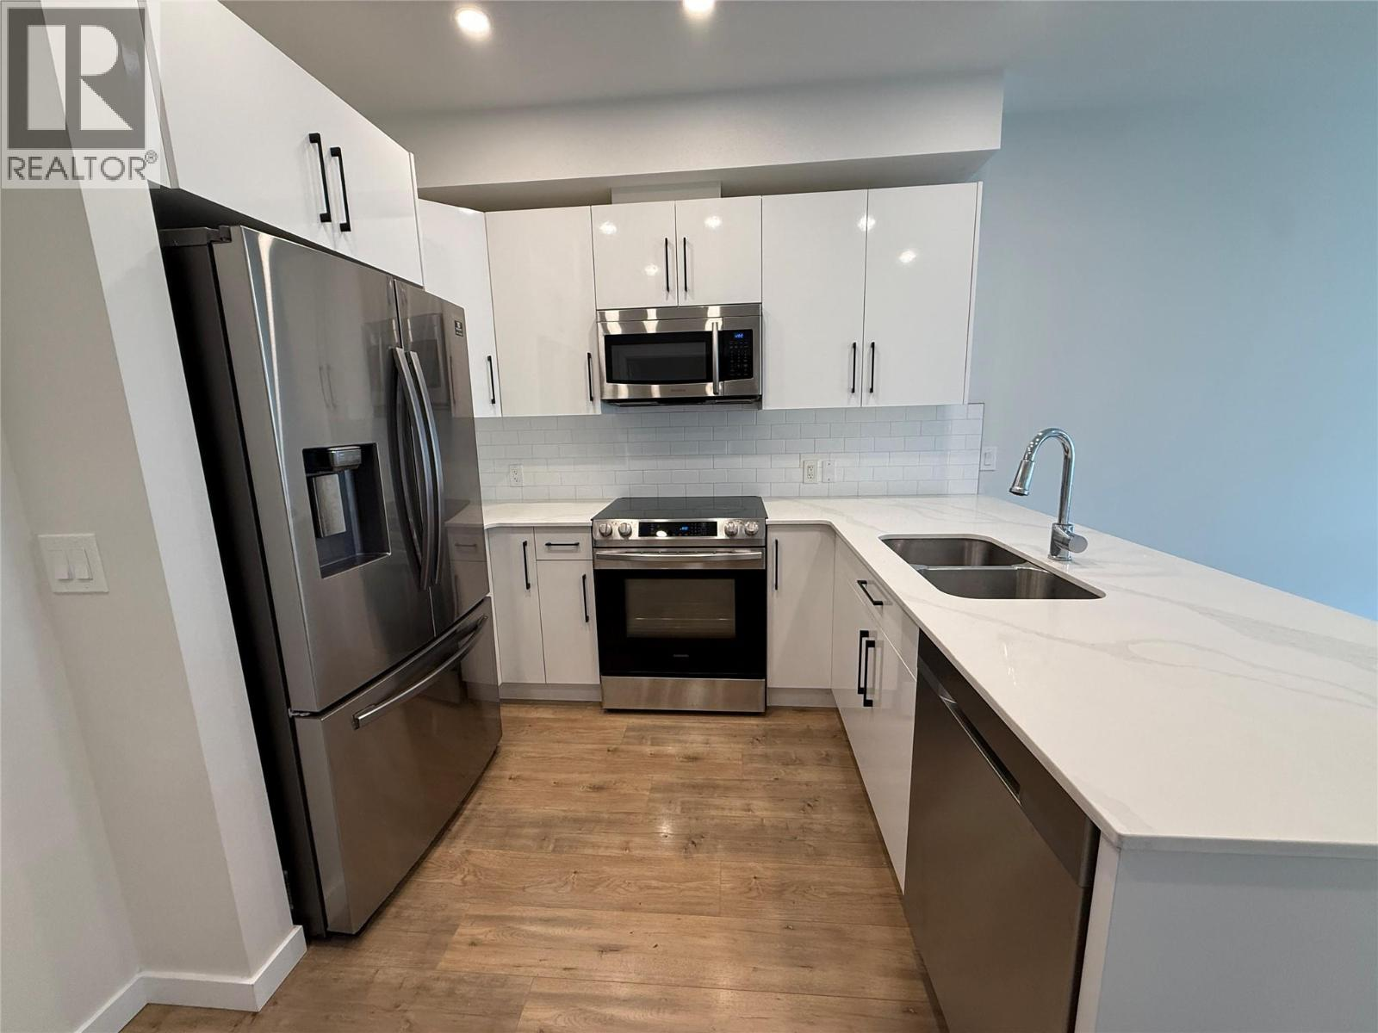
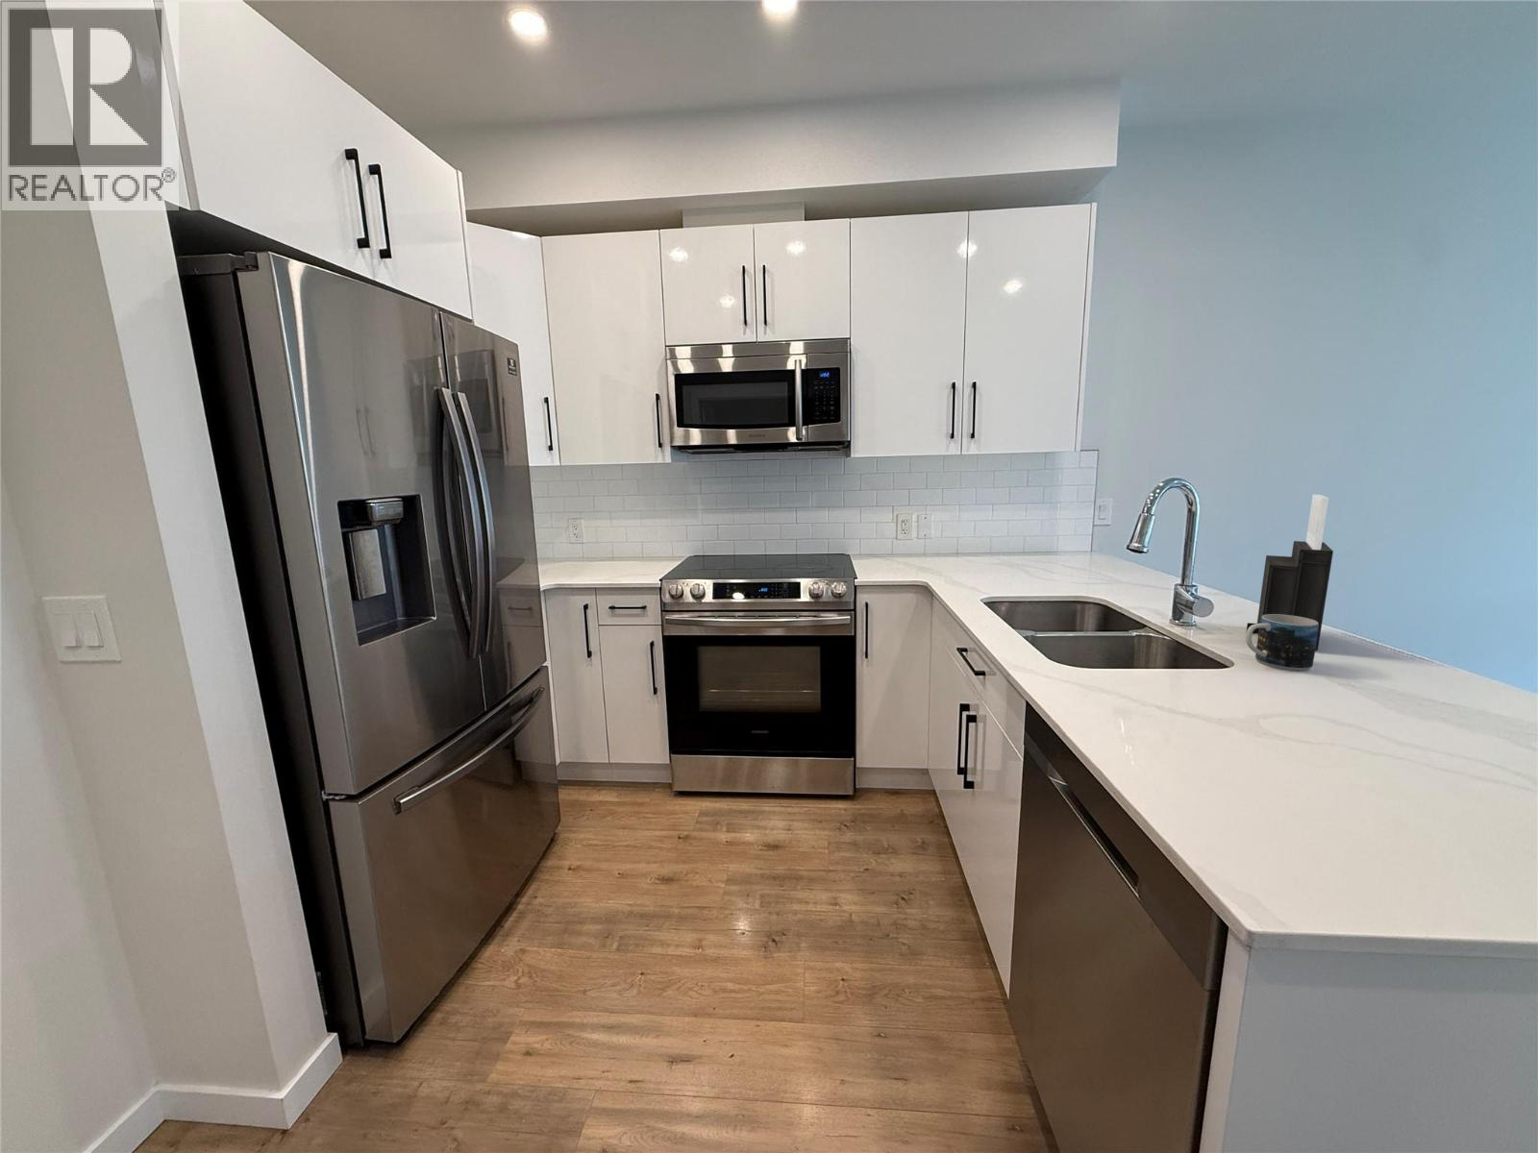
+ mug (1275, 642)
+ knife block (1289, 568)
